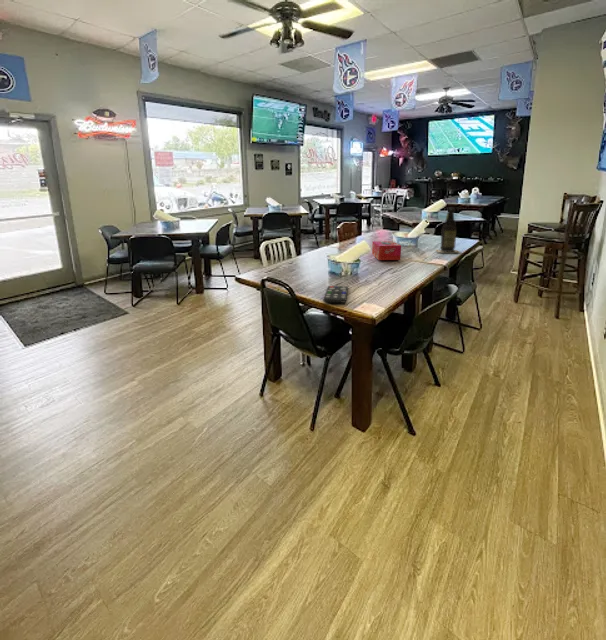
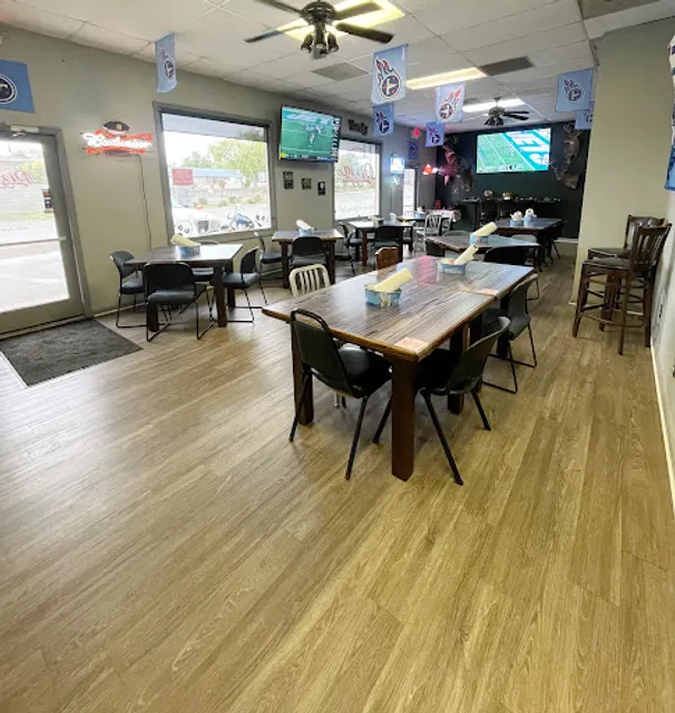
- beer bottle (449, 229)
- remote control (336, 293)
- tissue box (385, 250)
